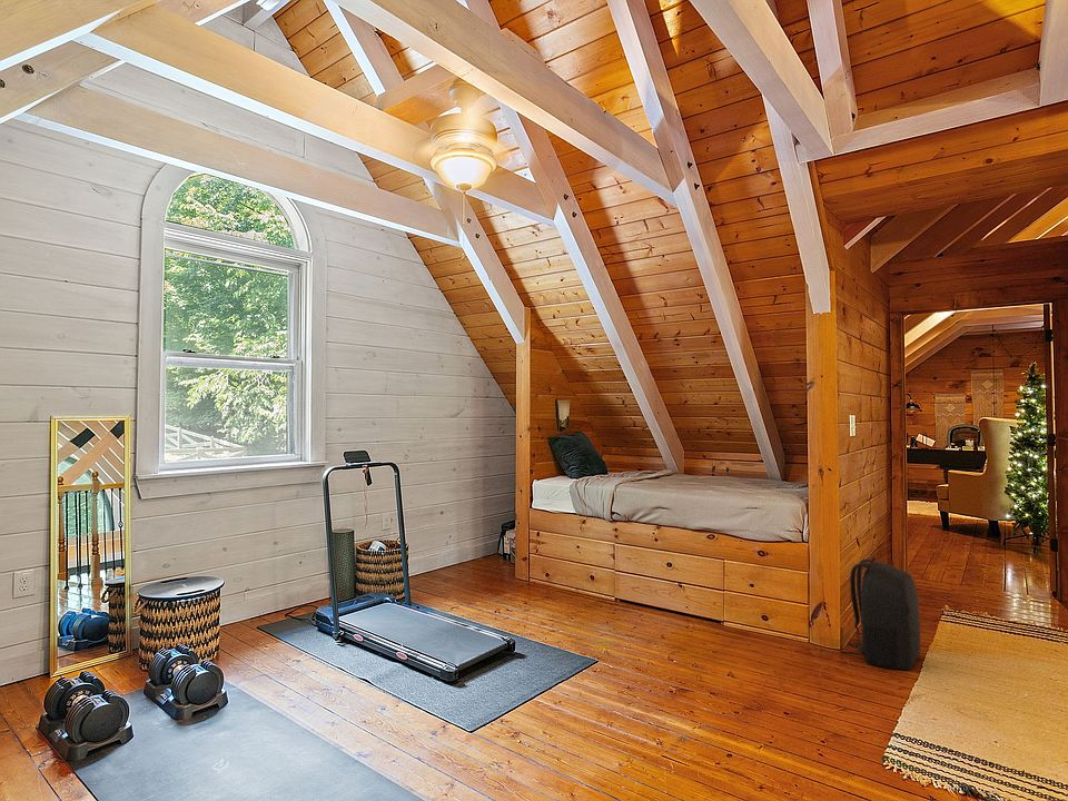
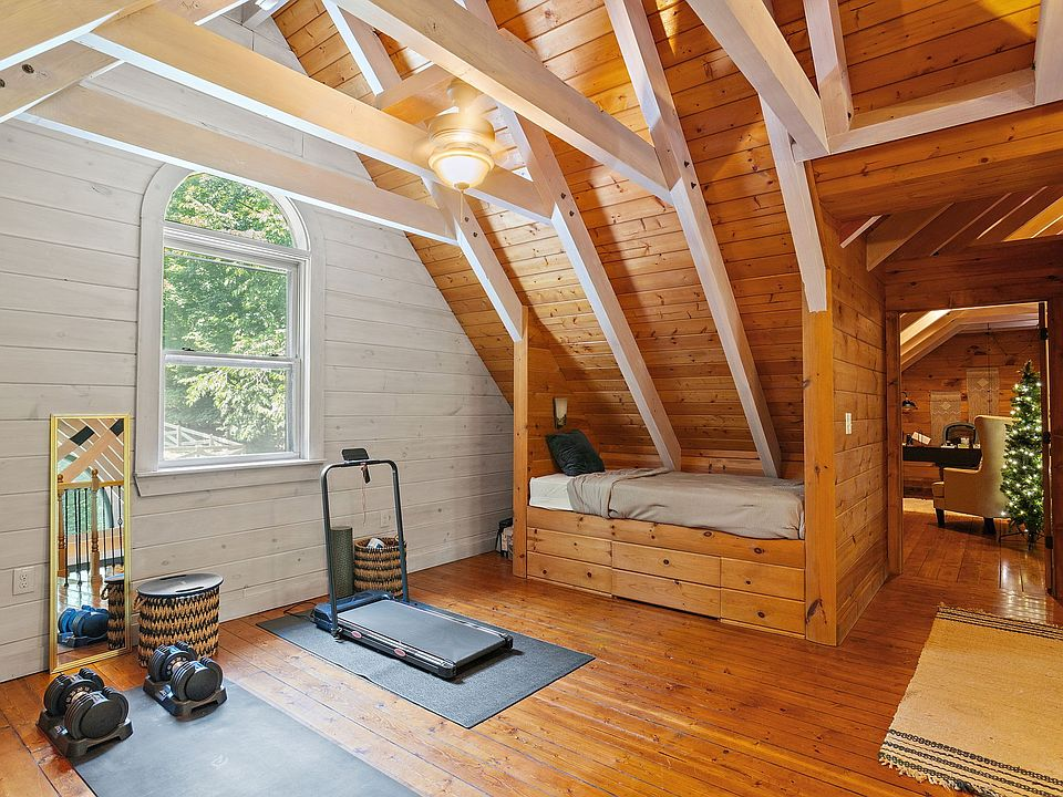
- backpack (879, 606)
